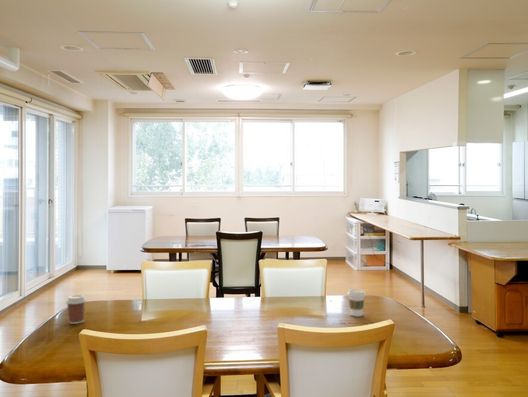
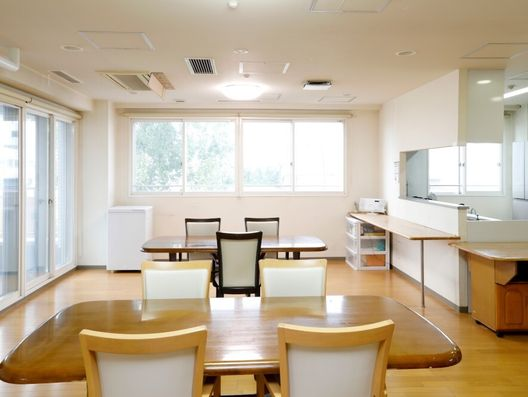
- coffee cup (356, 302)
- coffee cup (76, 309)
